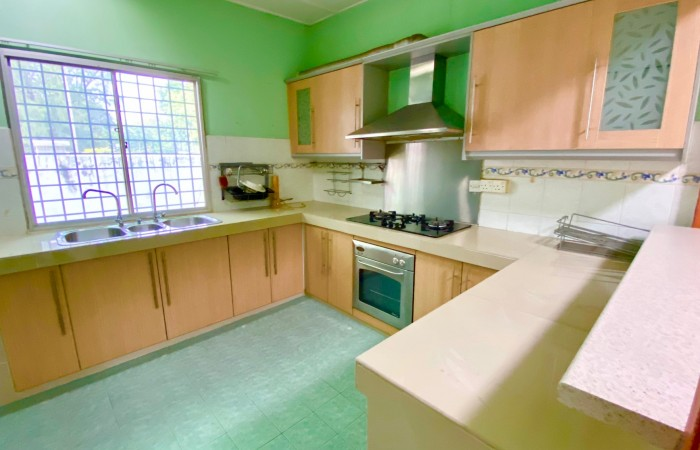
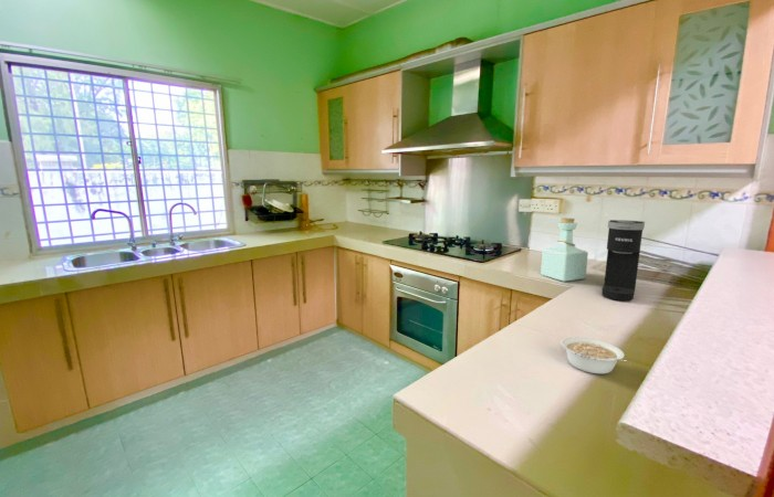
+ bottle (566, 247)
+ legume (593, 355)
+ coffee maker (623, 256)
